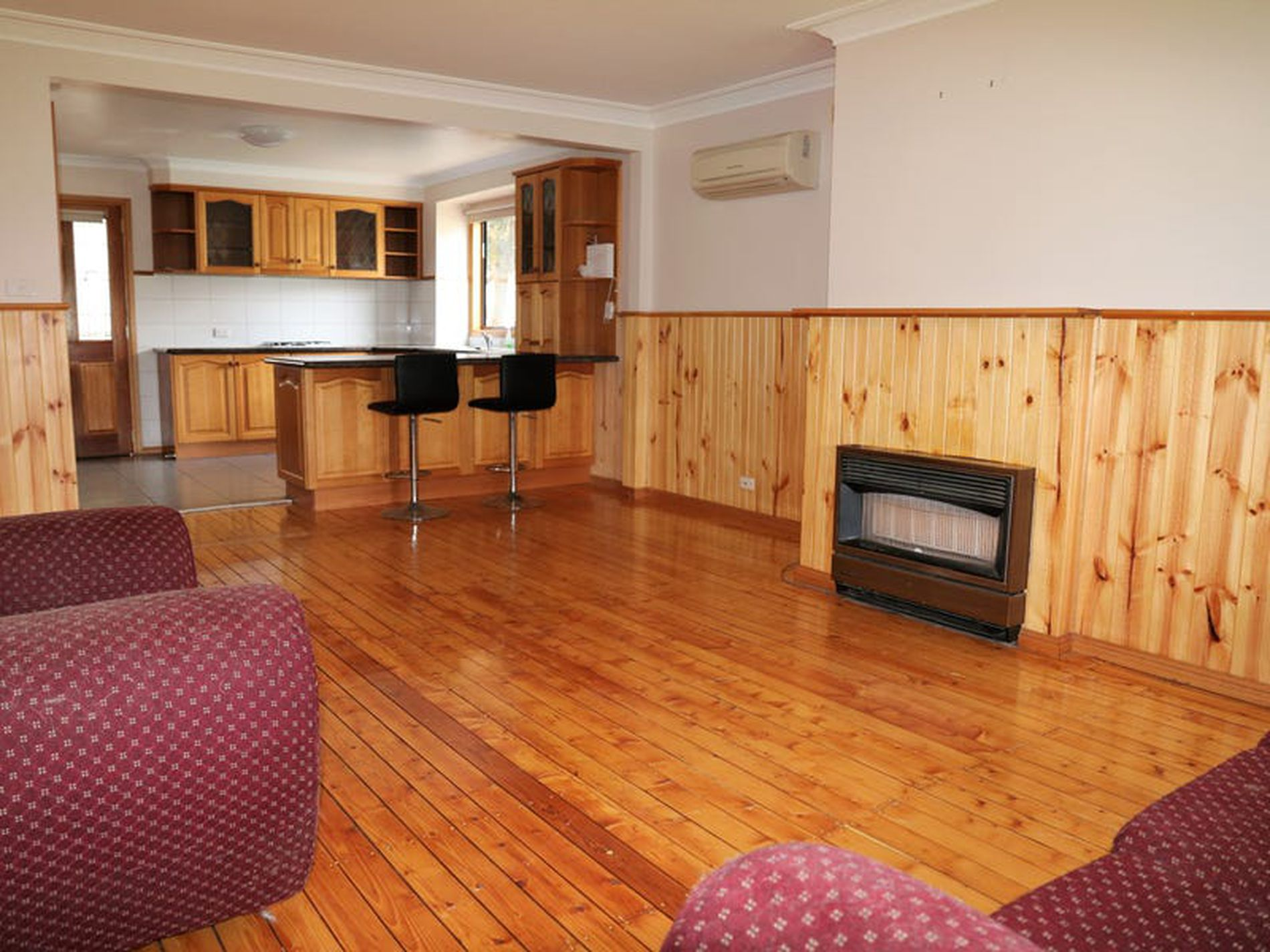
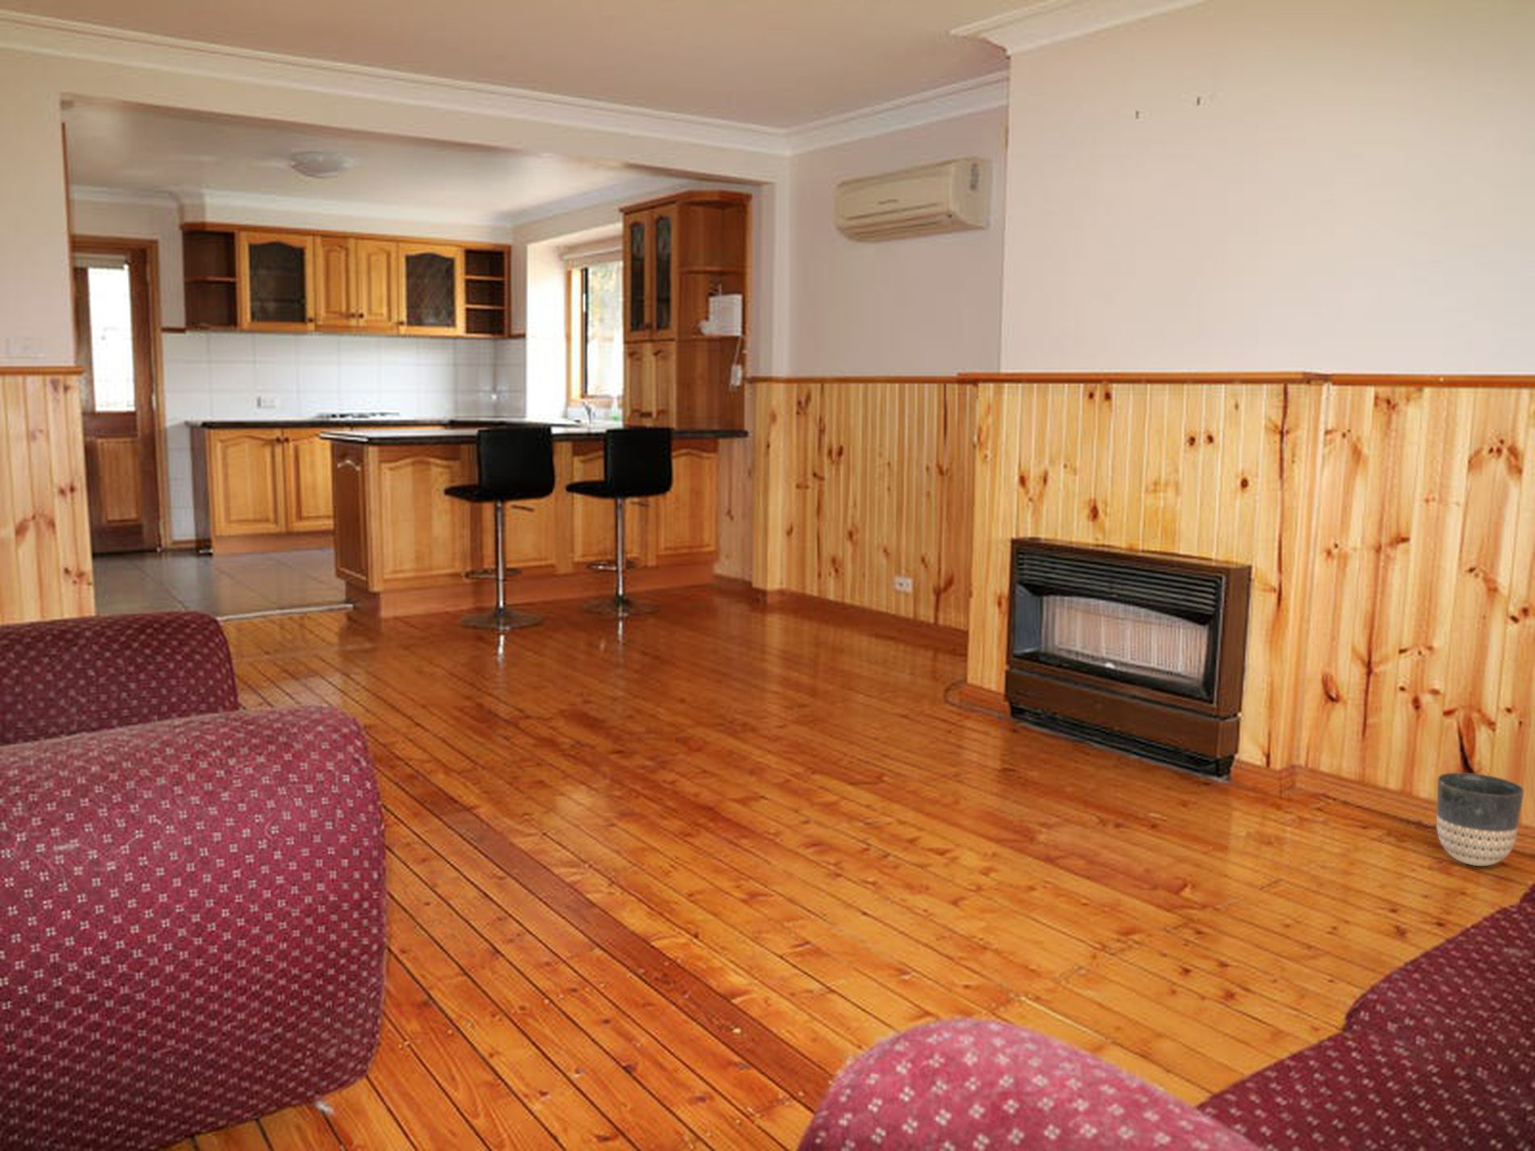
+ planter (1476, 823)
